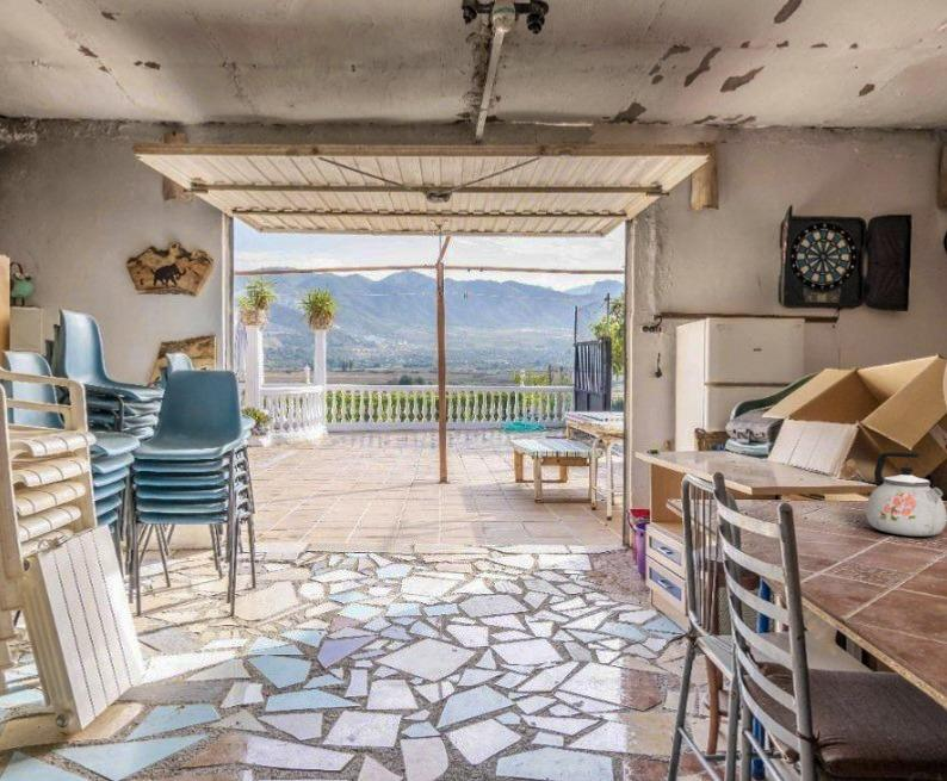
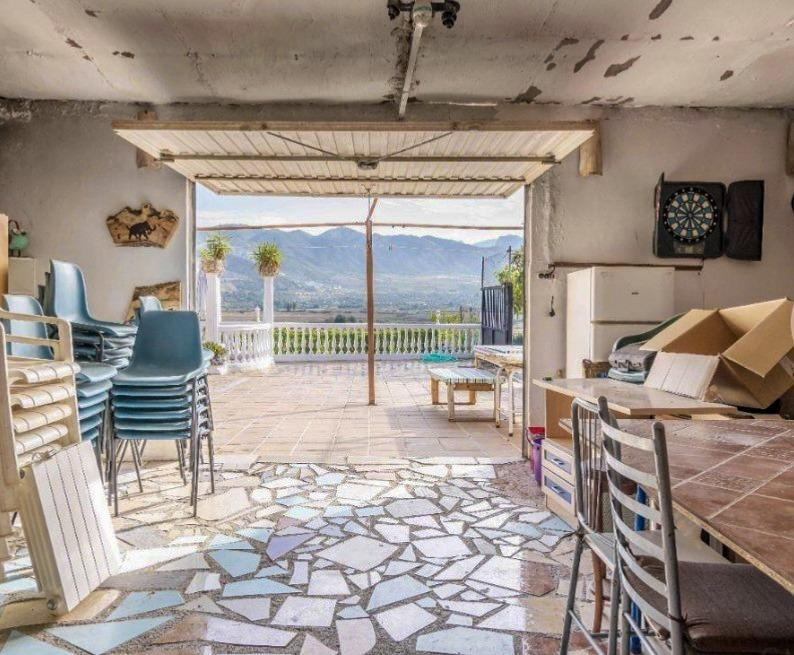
- kettle (906, 491)
